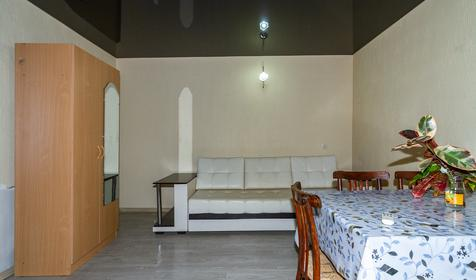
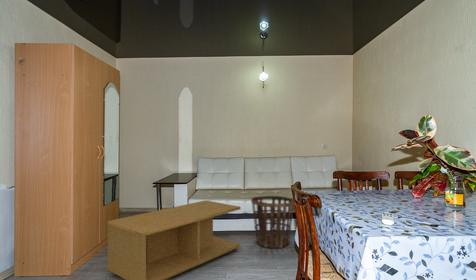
+ basket (272, 220)
+ coffee table (180, 237)
